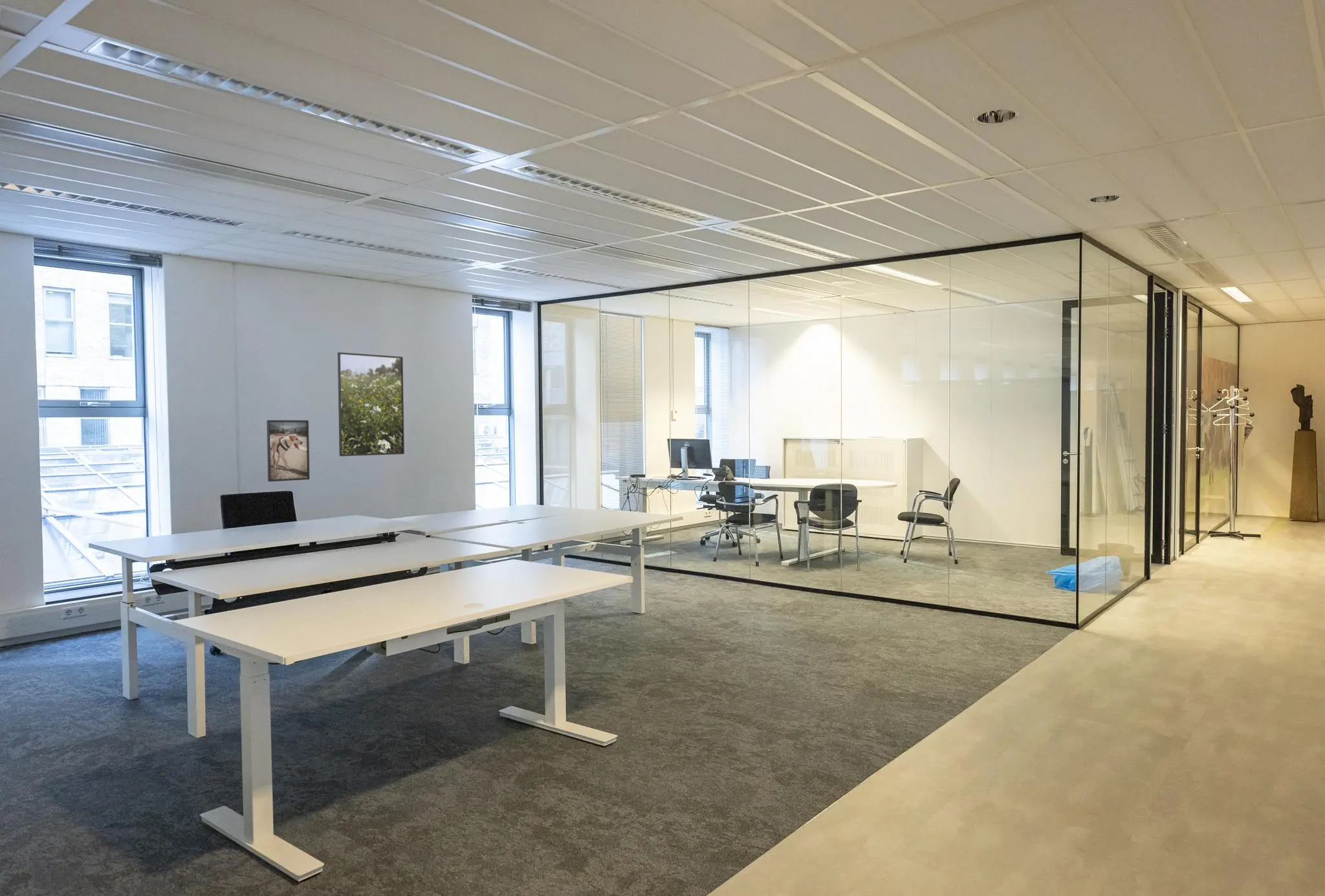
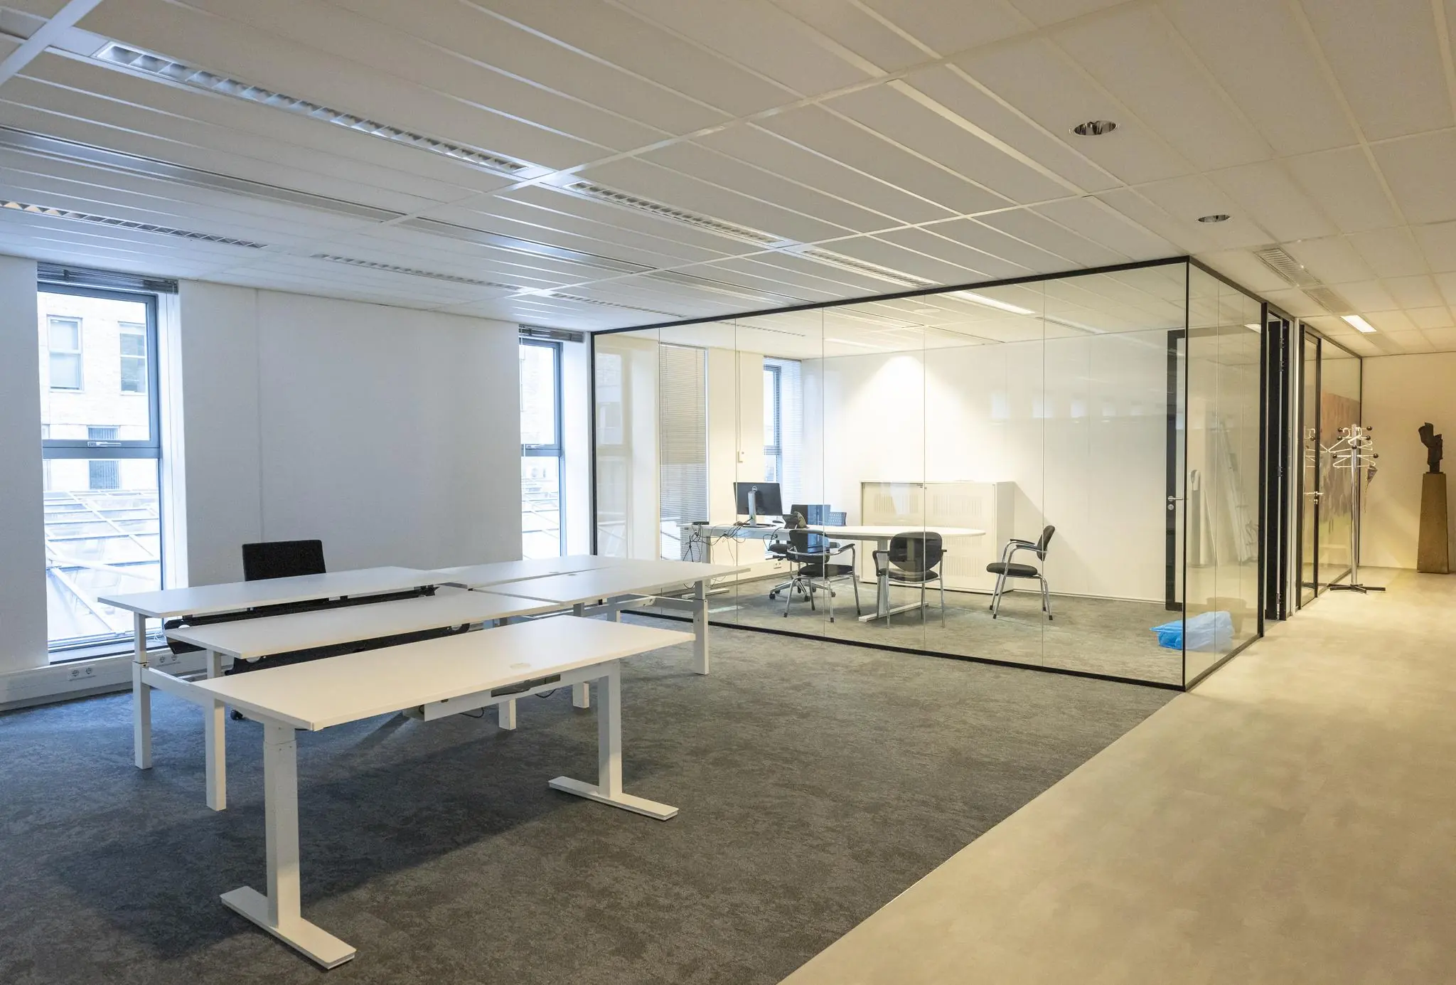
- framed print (289, 450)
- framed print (372, 404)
